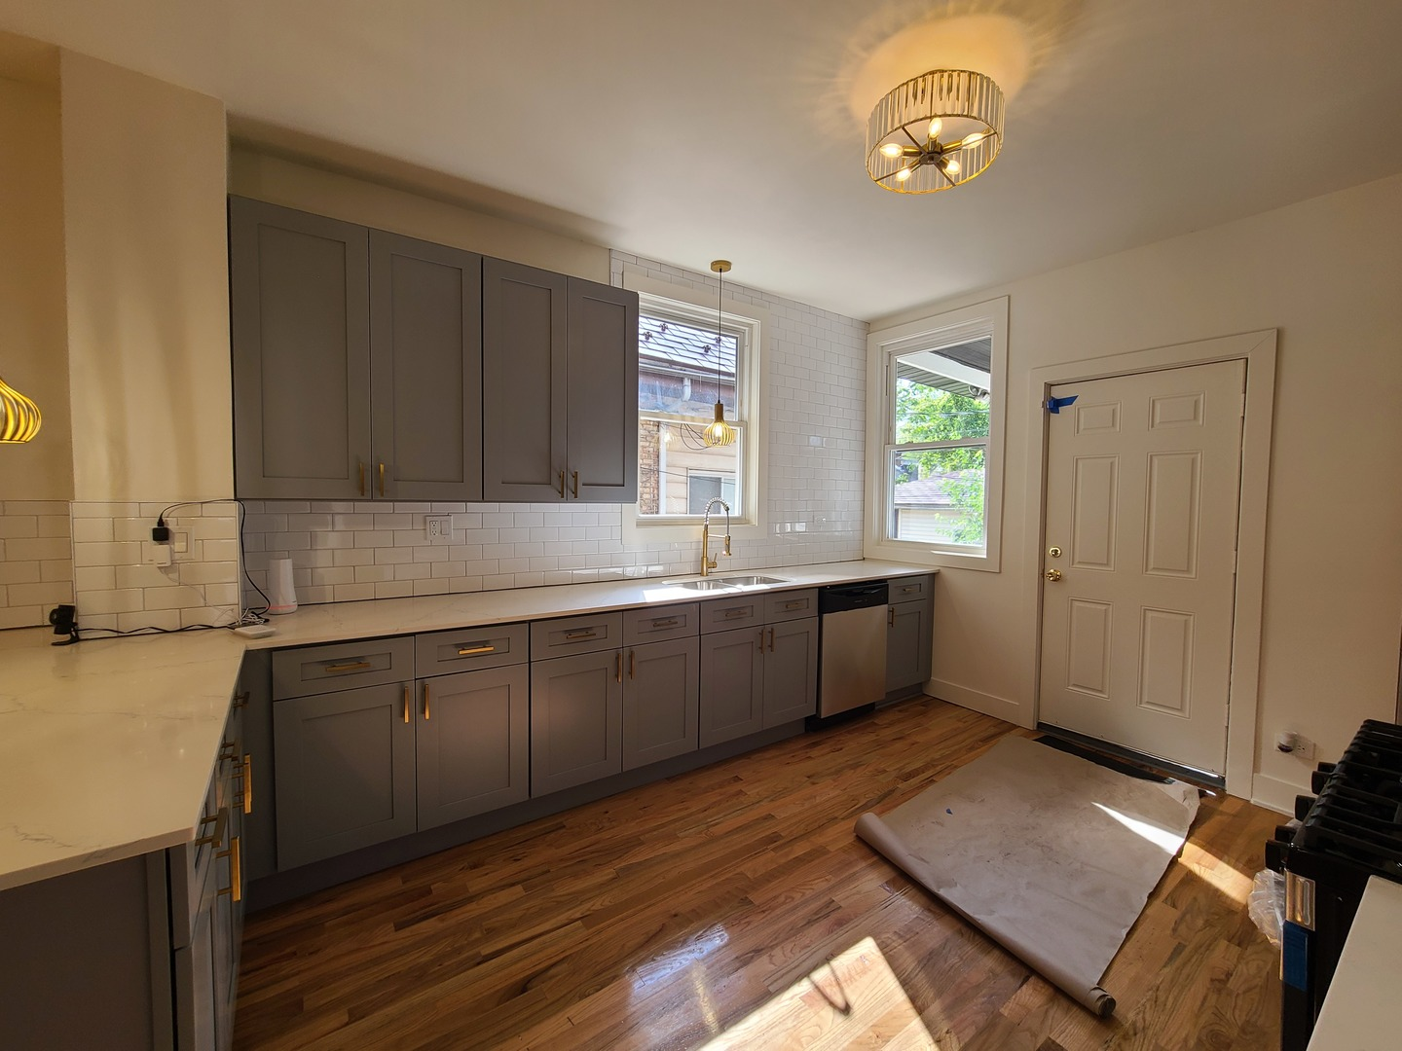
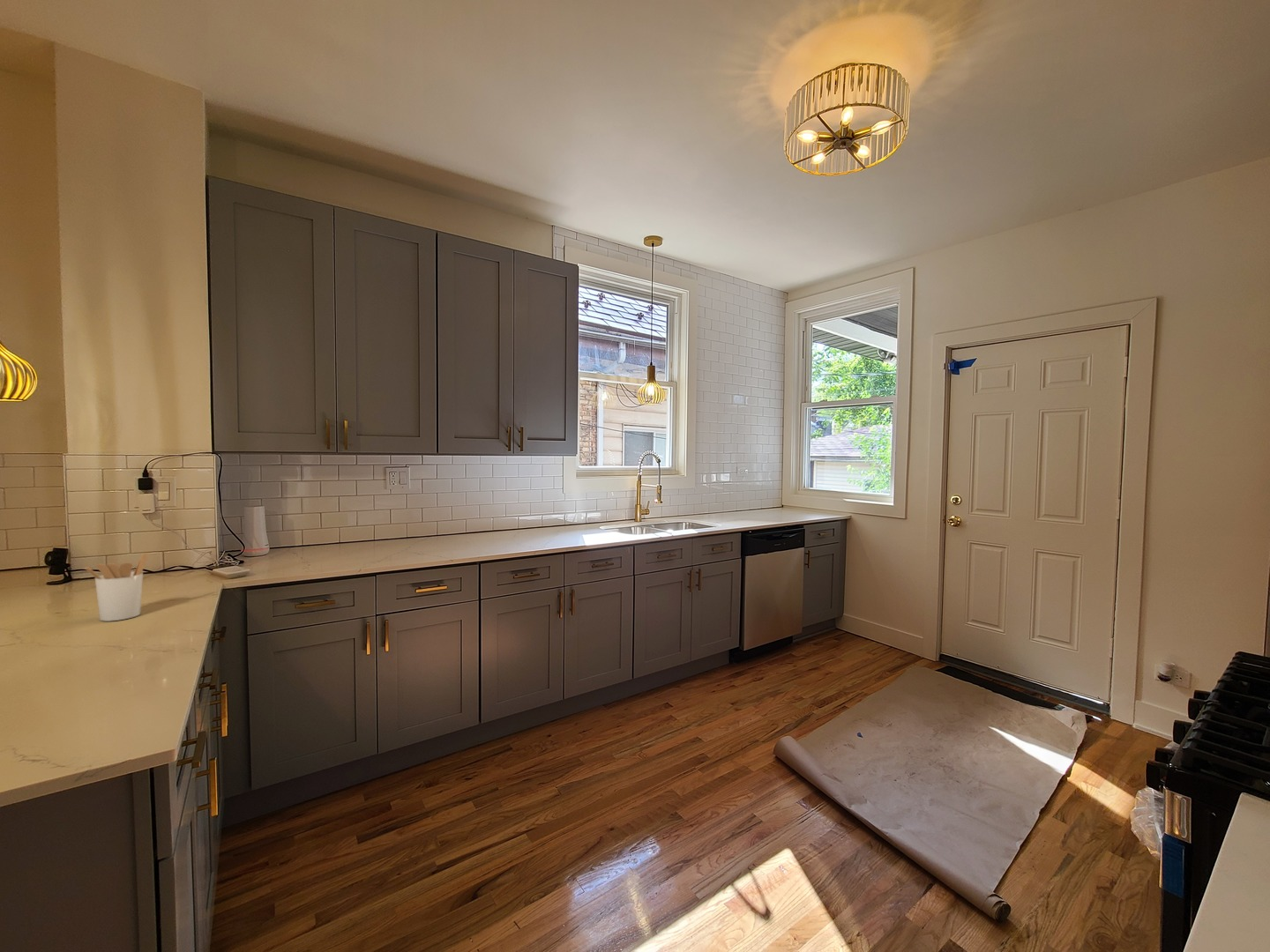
+ utensil holder (118, 587)
